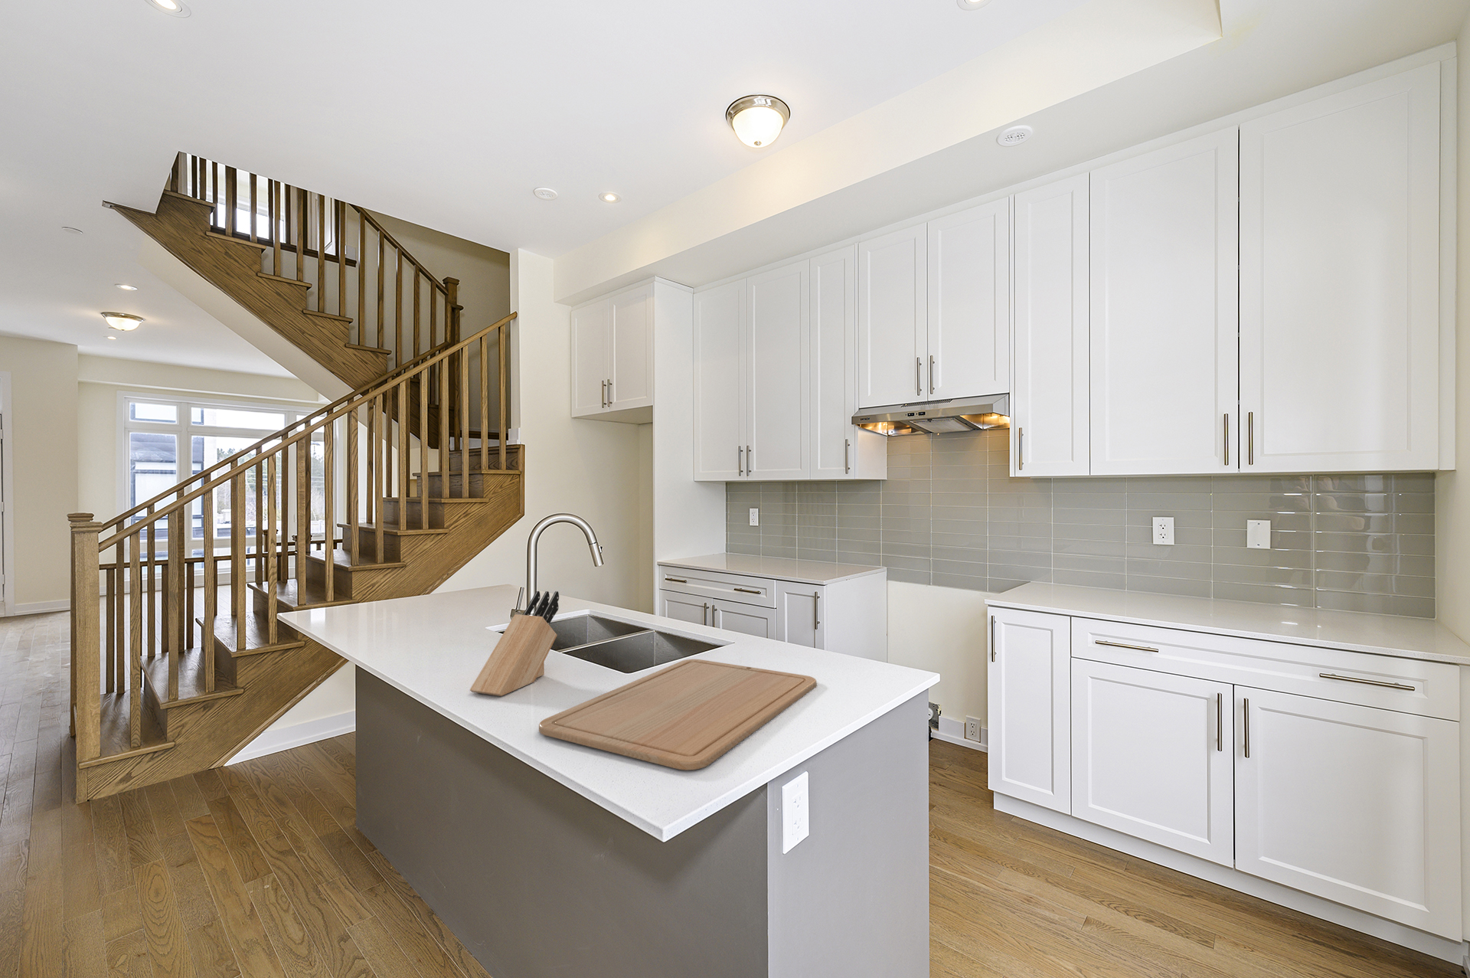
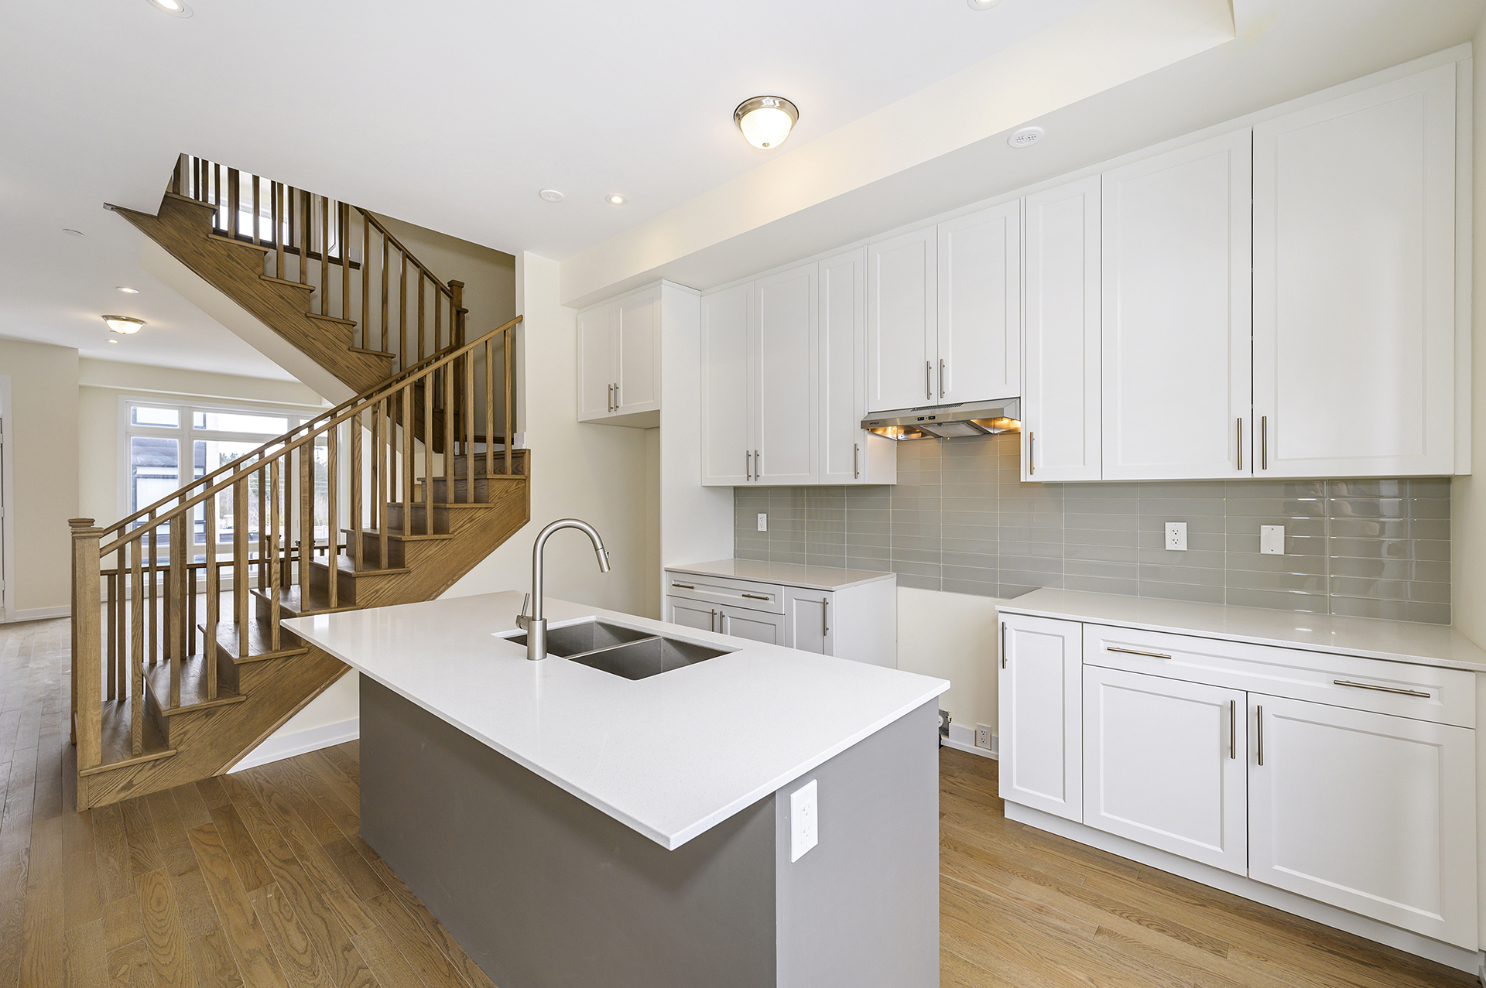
- knife block (521, 637)
- chopping board (692, 702)
